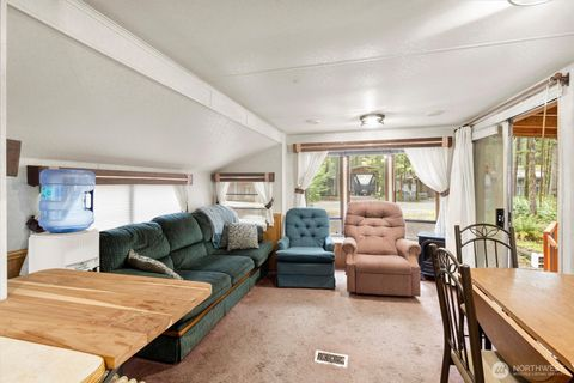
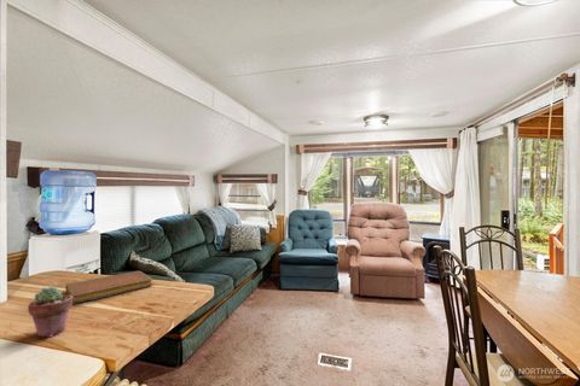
+ potted succulent (51, 309)
+ notebook (110, 283)
